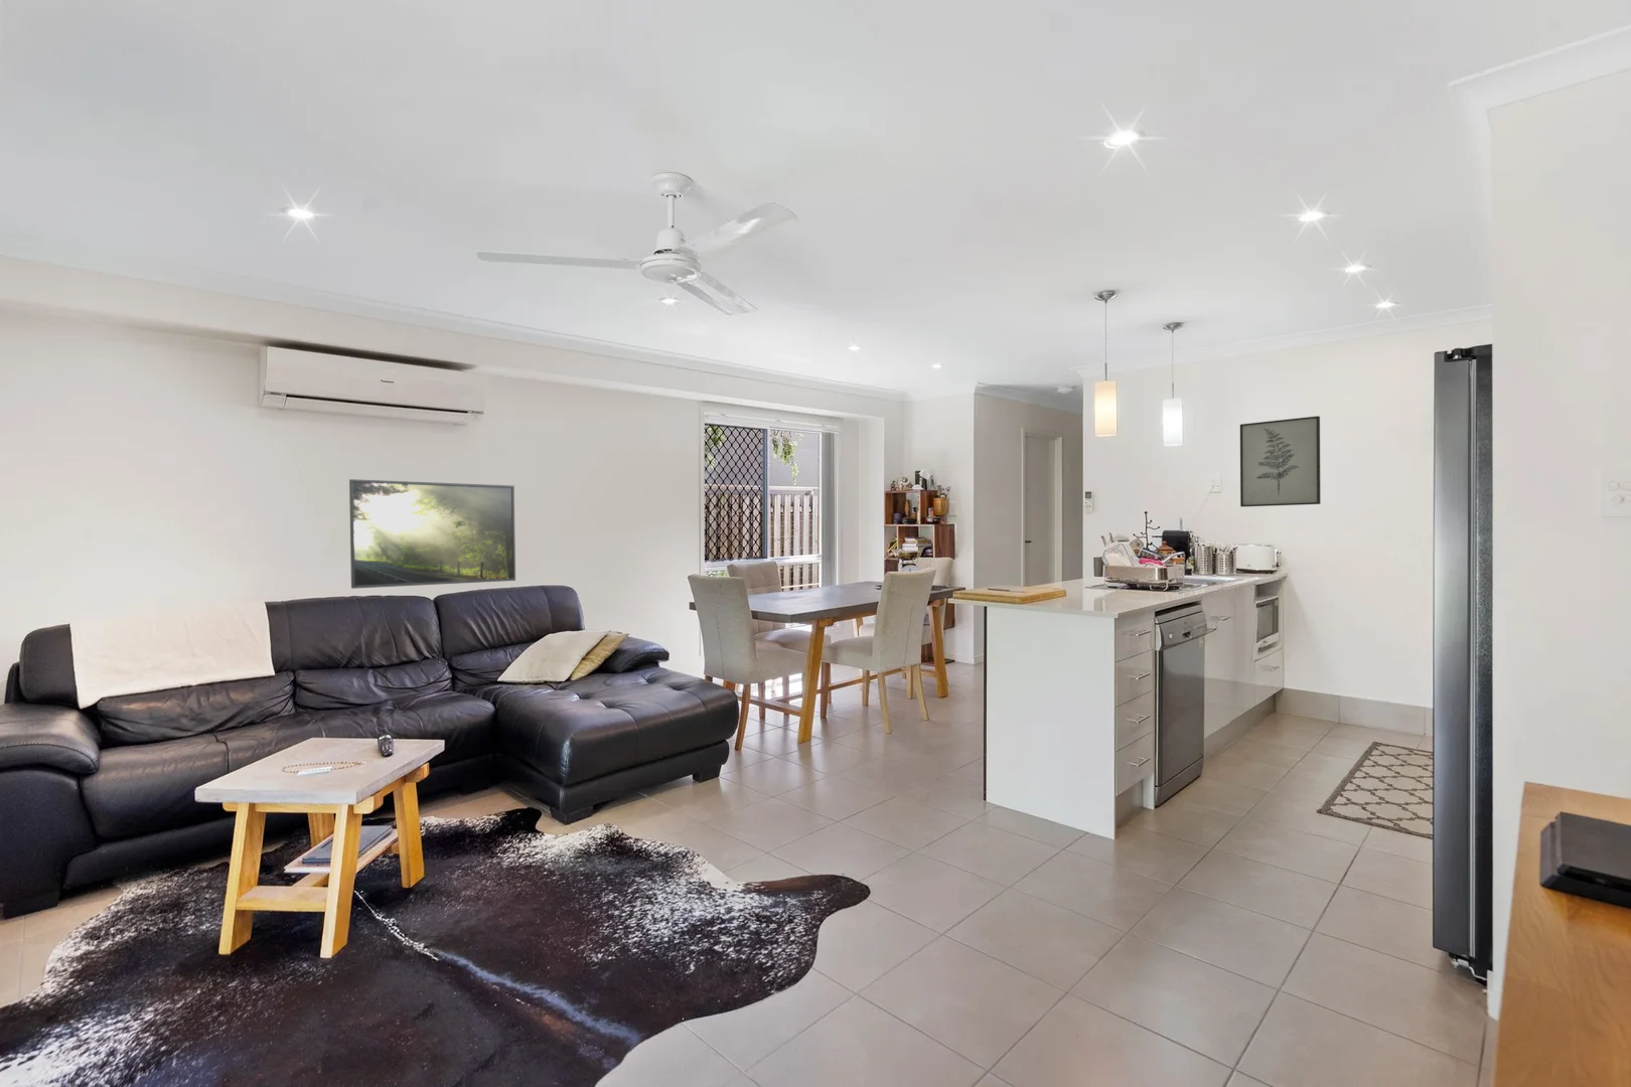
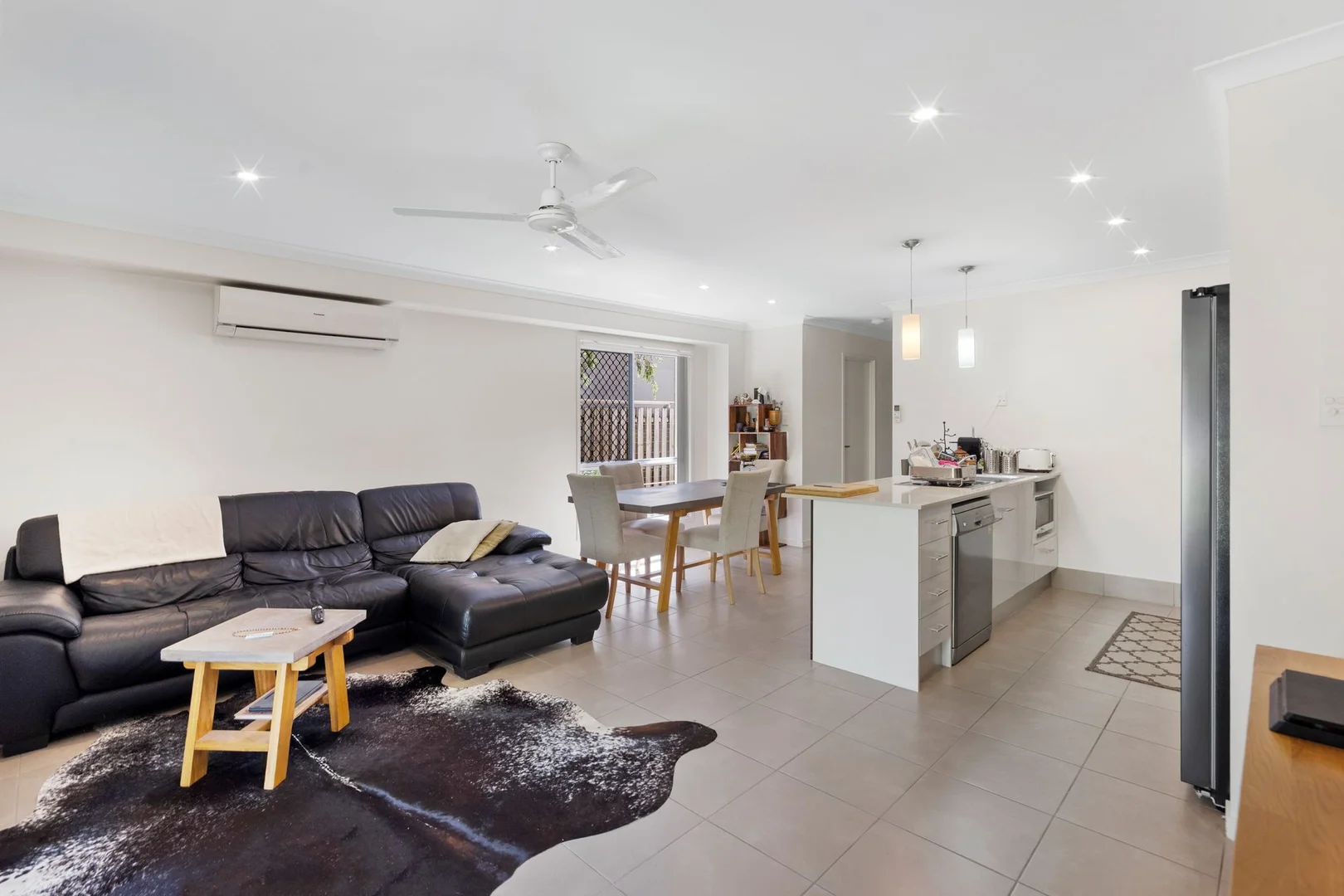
- wall art (1279, 463)
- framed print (438, 534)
